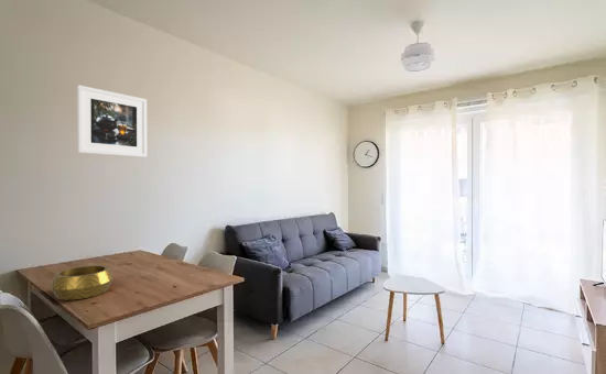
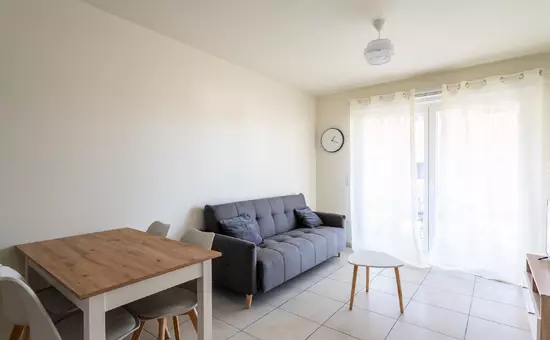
- decorative bowl (83, 282)
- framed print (115, 123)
